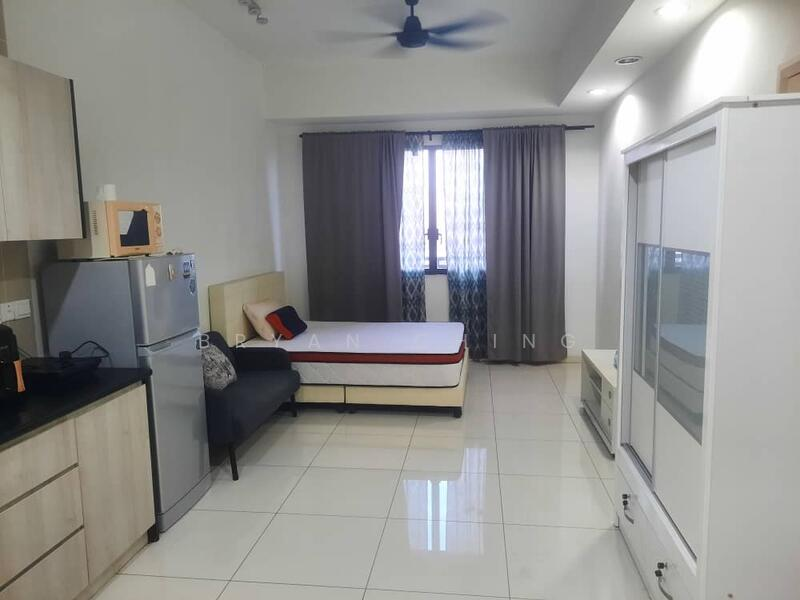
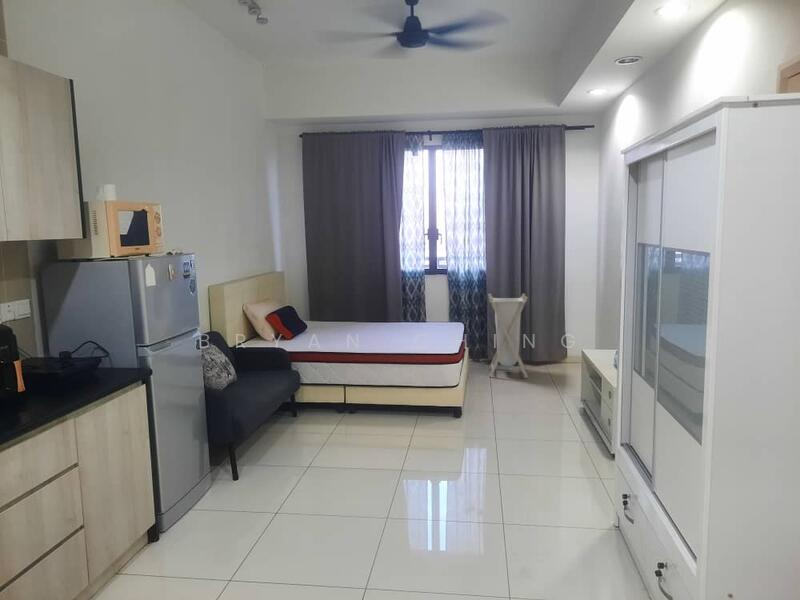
+ laundry hamper (507, 334)
